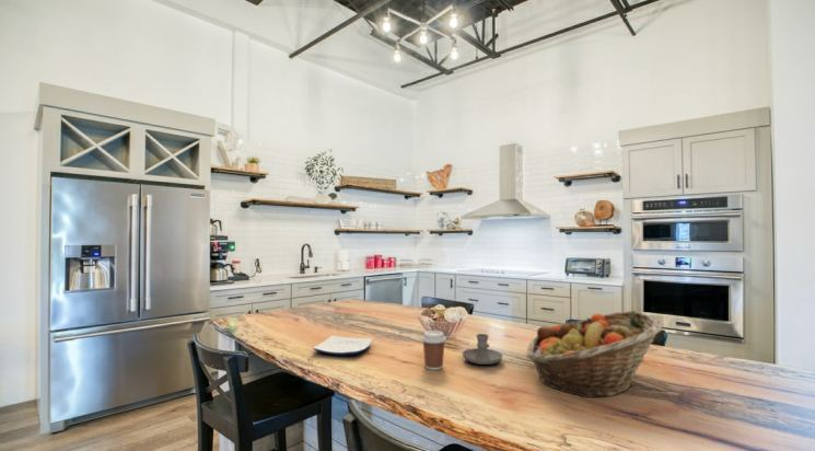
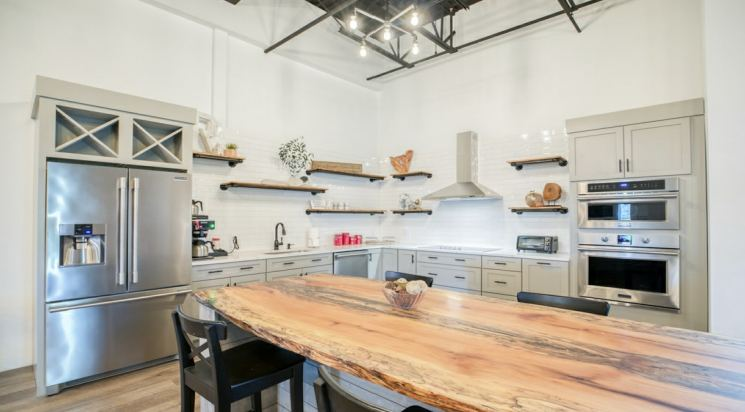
- fruit basket (590, 346)
- plate (344, 346)
- coffee cup (433, 349)
- candle holder (481, 346)
